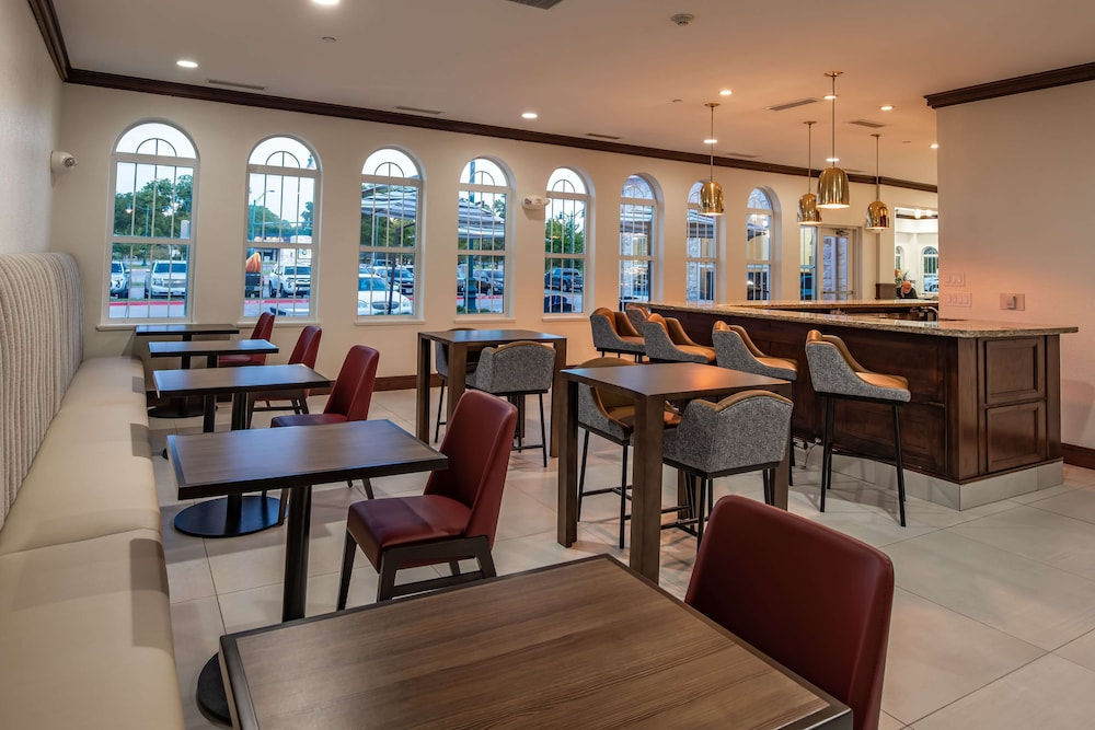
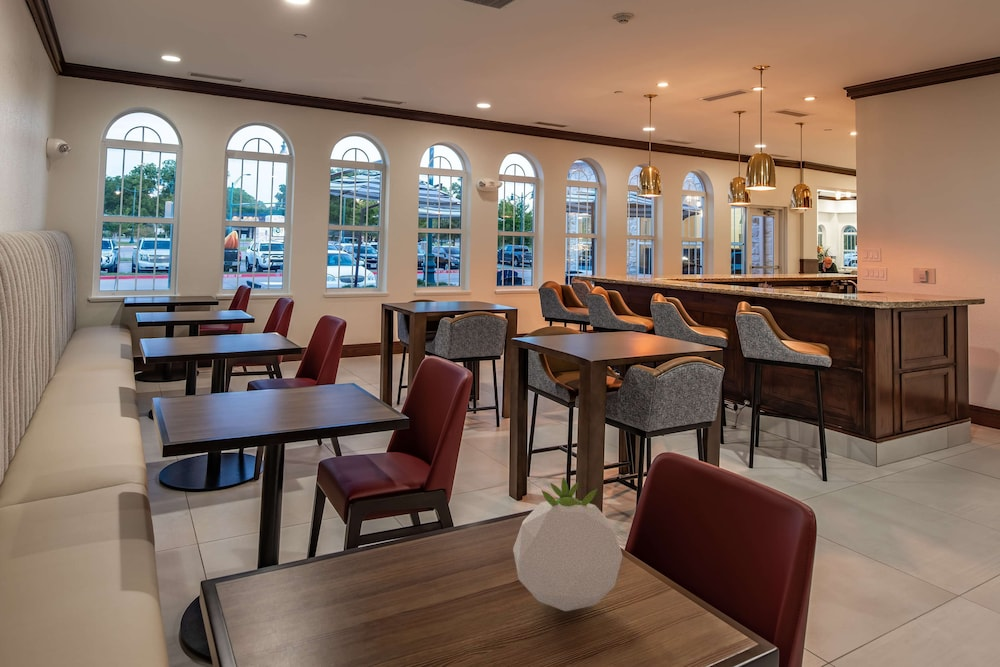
+ succulent plant (567, 543)
